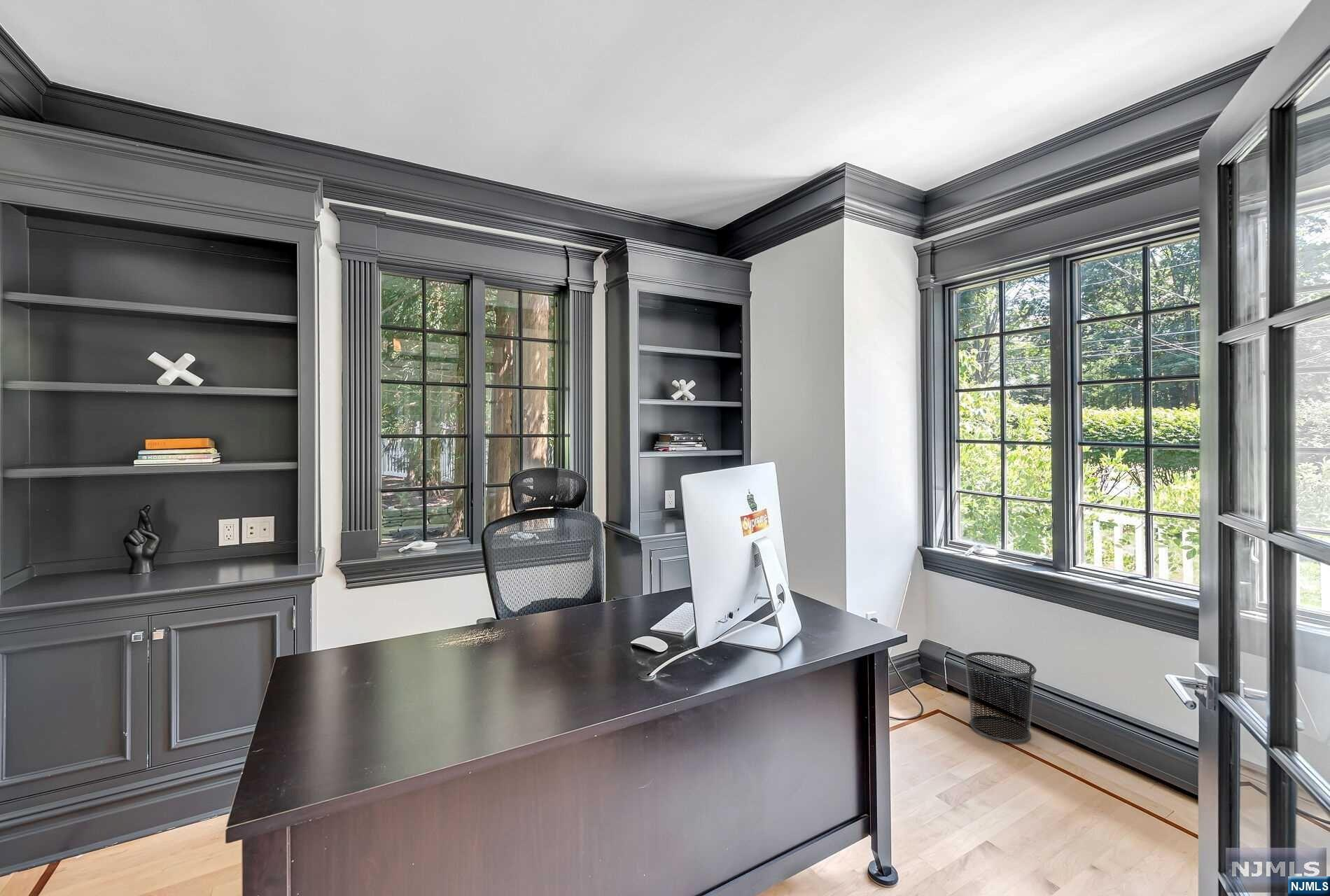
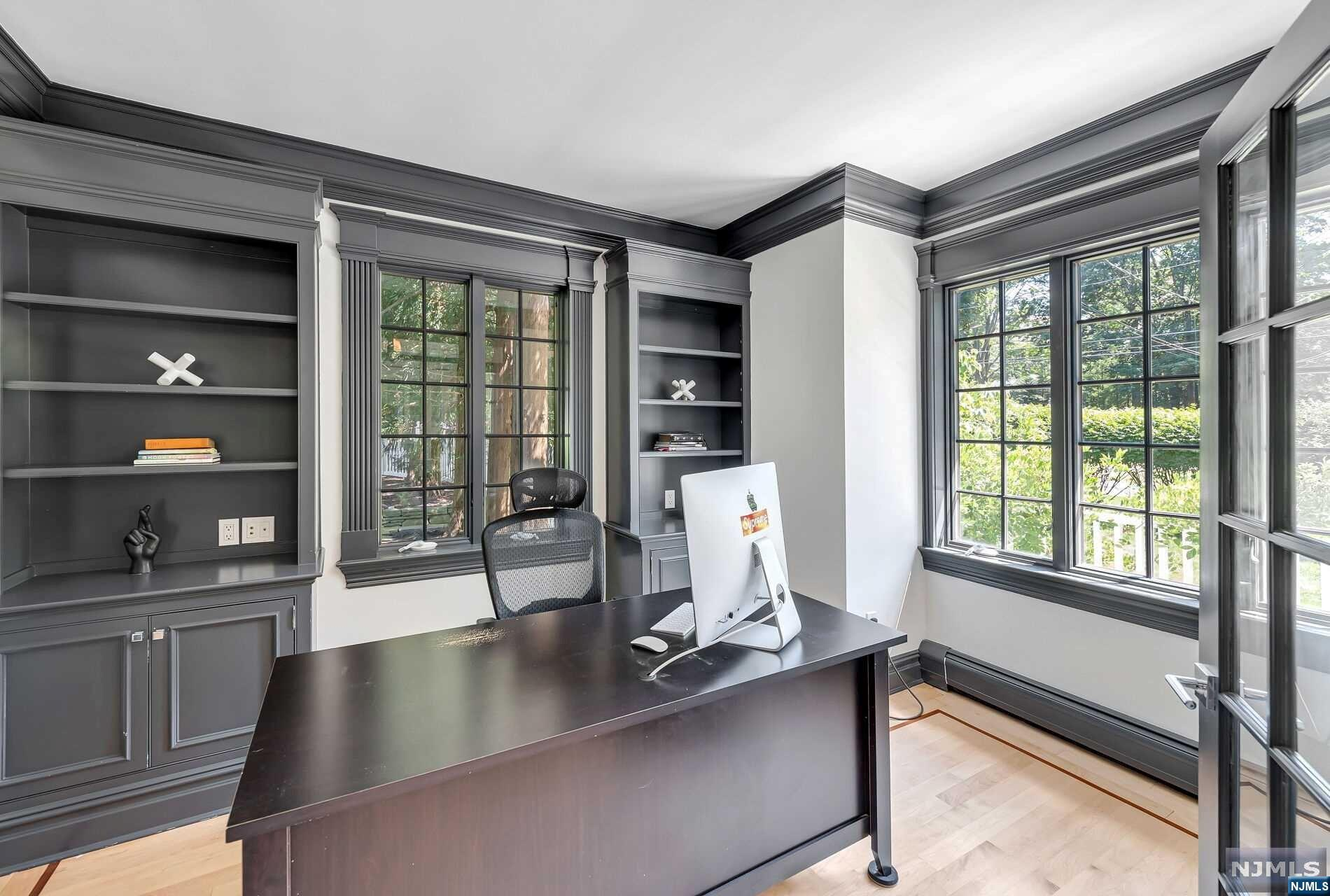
- waste bin (999, 696)
